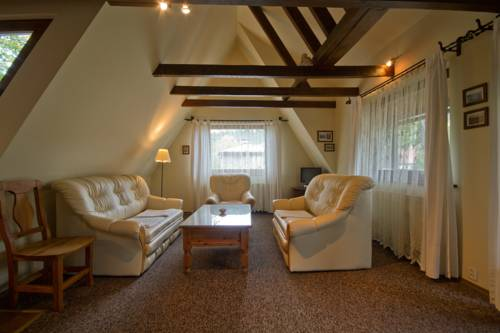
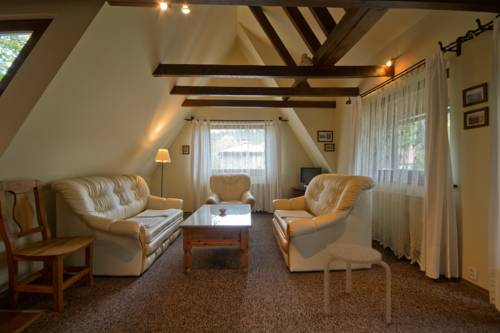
+ stool (350, 280)
